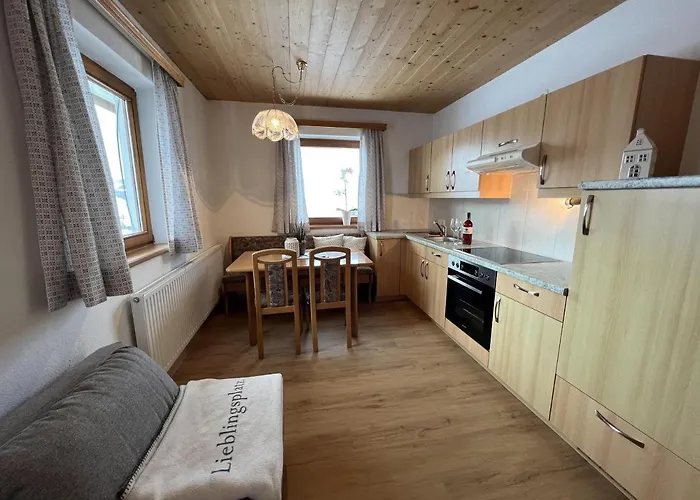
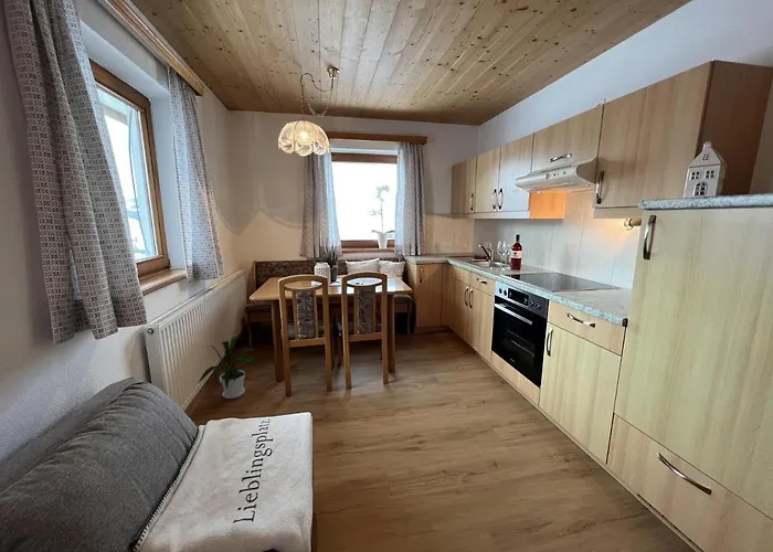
+ house plant (232, 365)
